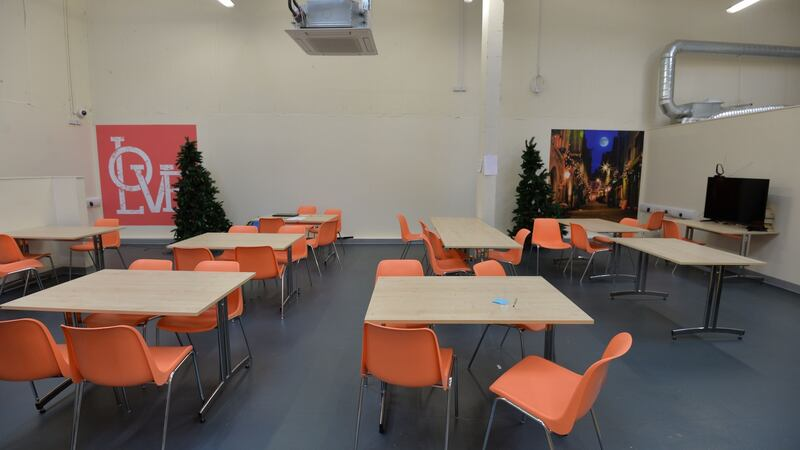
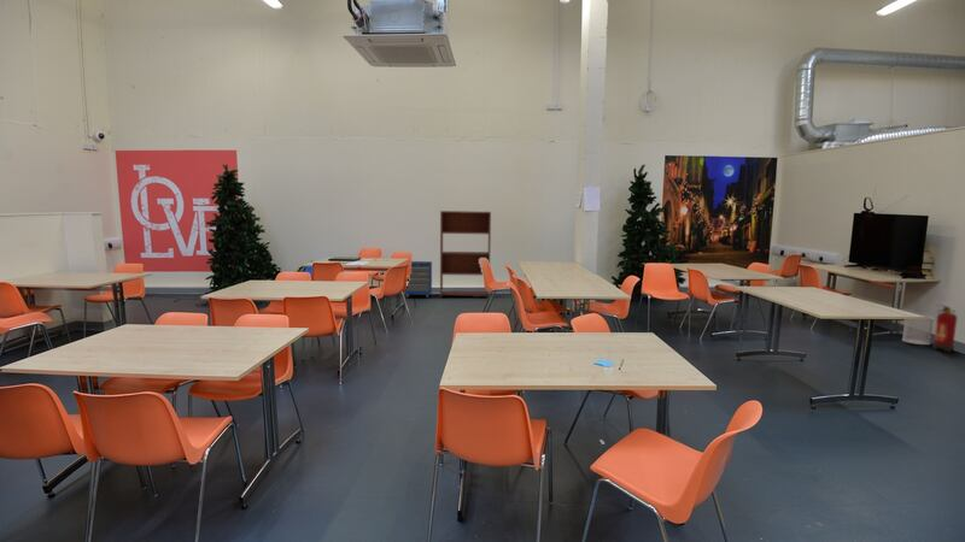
+ bookshelf (464, 254)
+ cabinet (417, 279)
+ wastebasket (917, 329)
+ fire extinguisher (946, 326)
